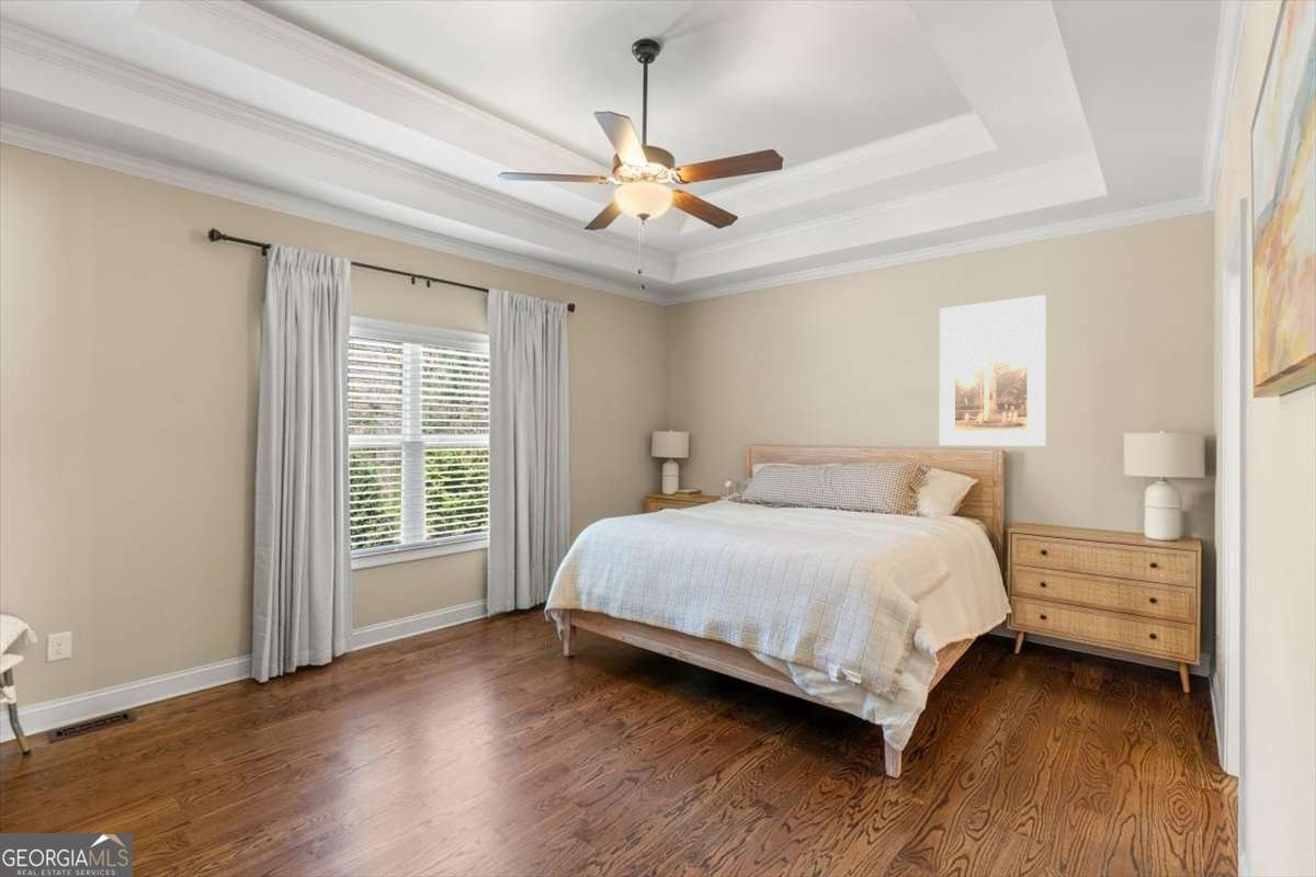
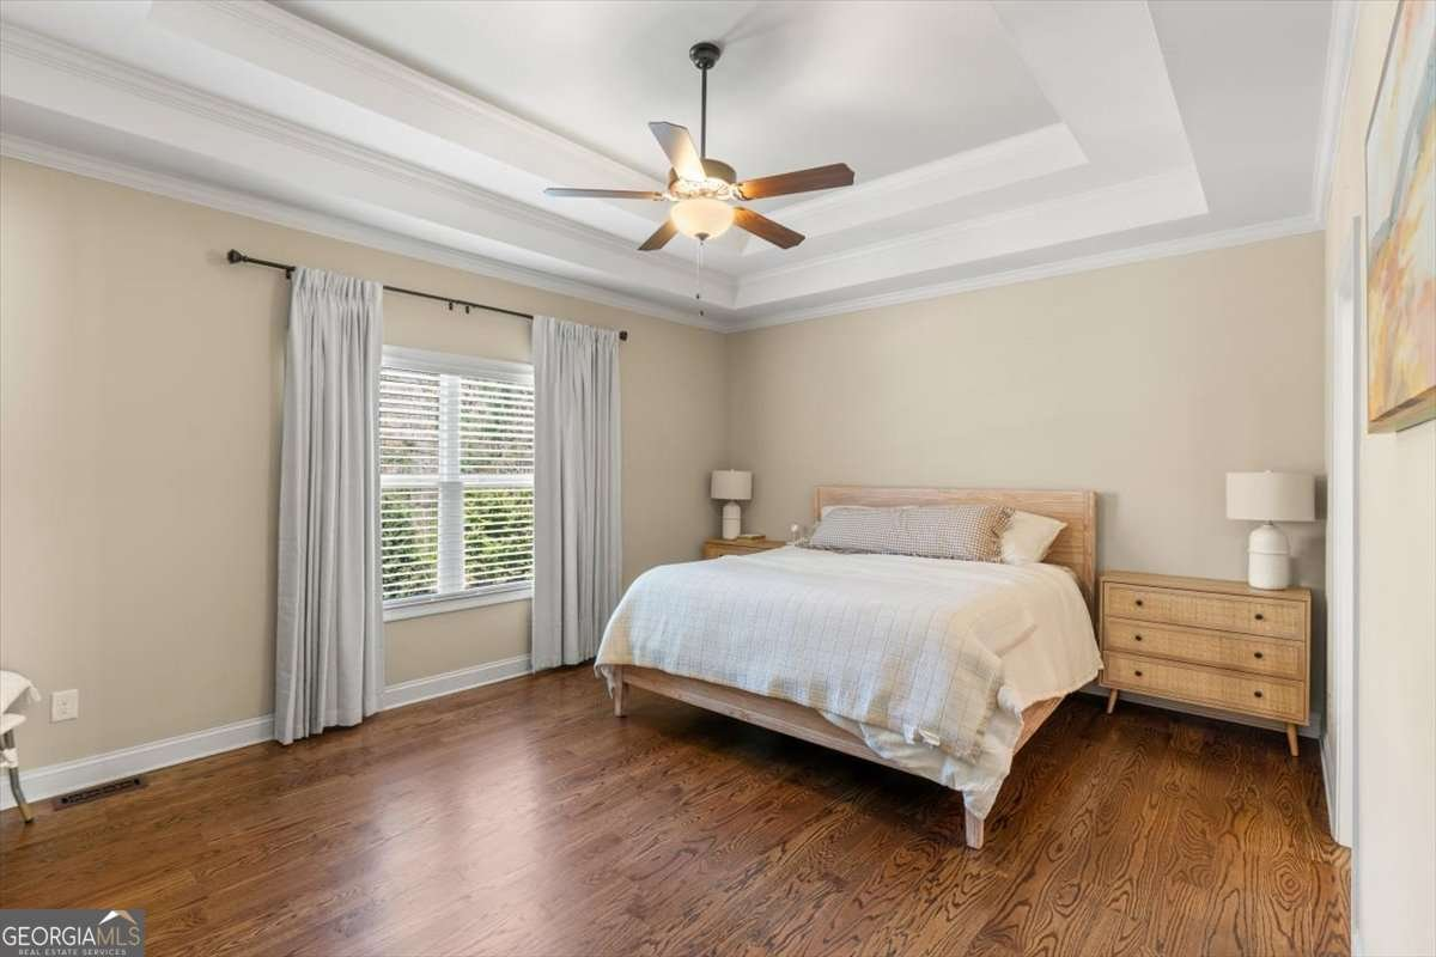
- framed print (989, 373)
